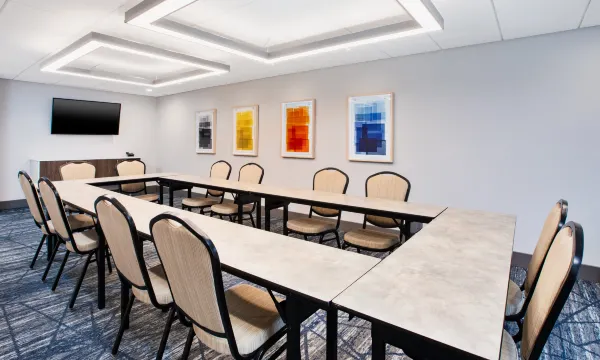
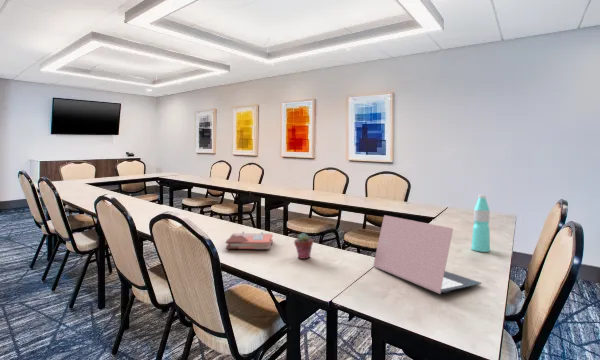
+ potted succulent (303, 245)
+ laptop (424, 247)
+ water bottle (481, 222)
+ phonebook (249, 239)
